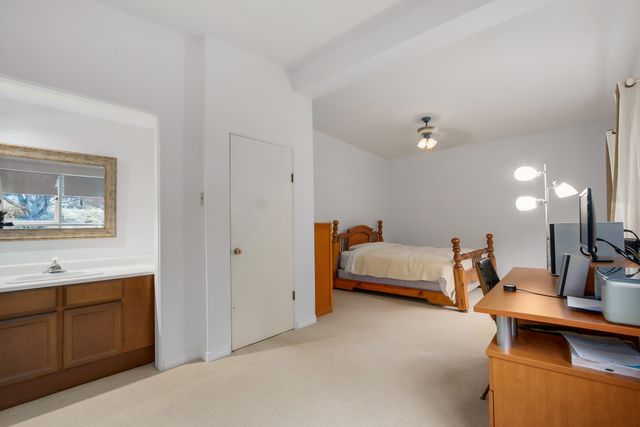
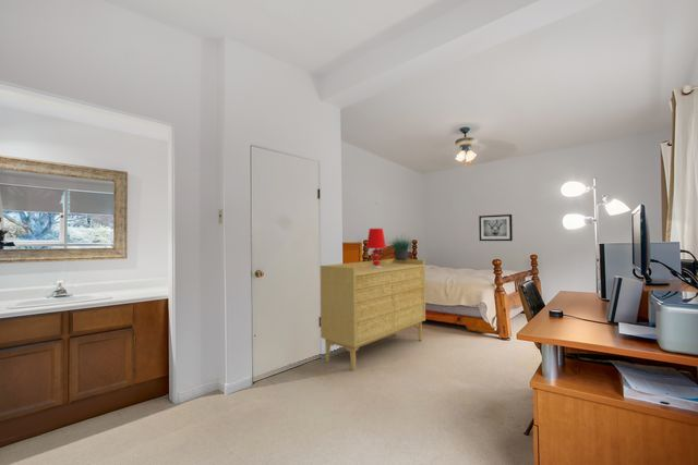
+ potted plant (400, 248)
+ table lamp (376, 247)
+ wall art (495, 228)
+ sideboard (377, 306)
